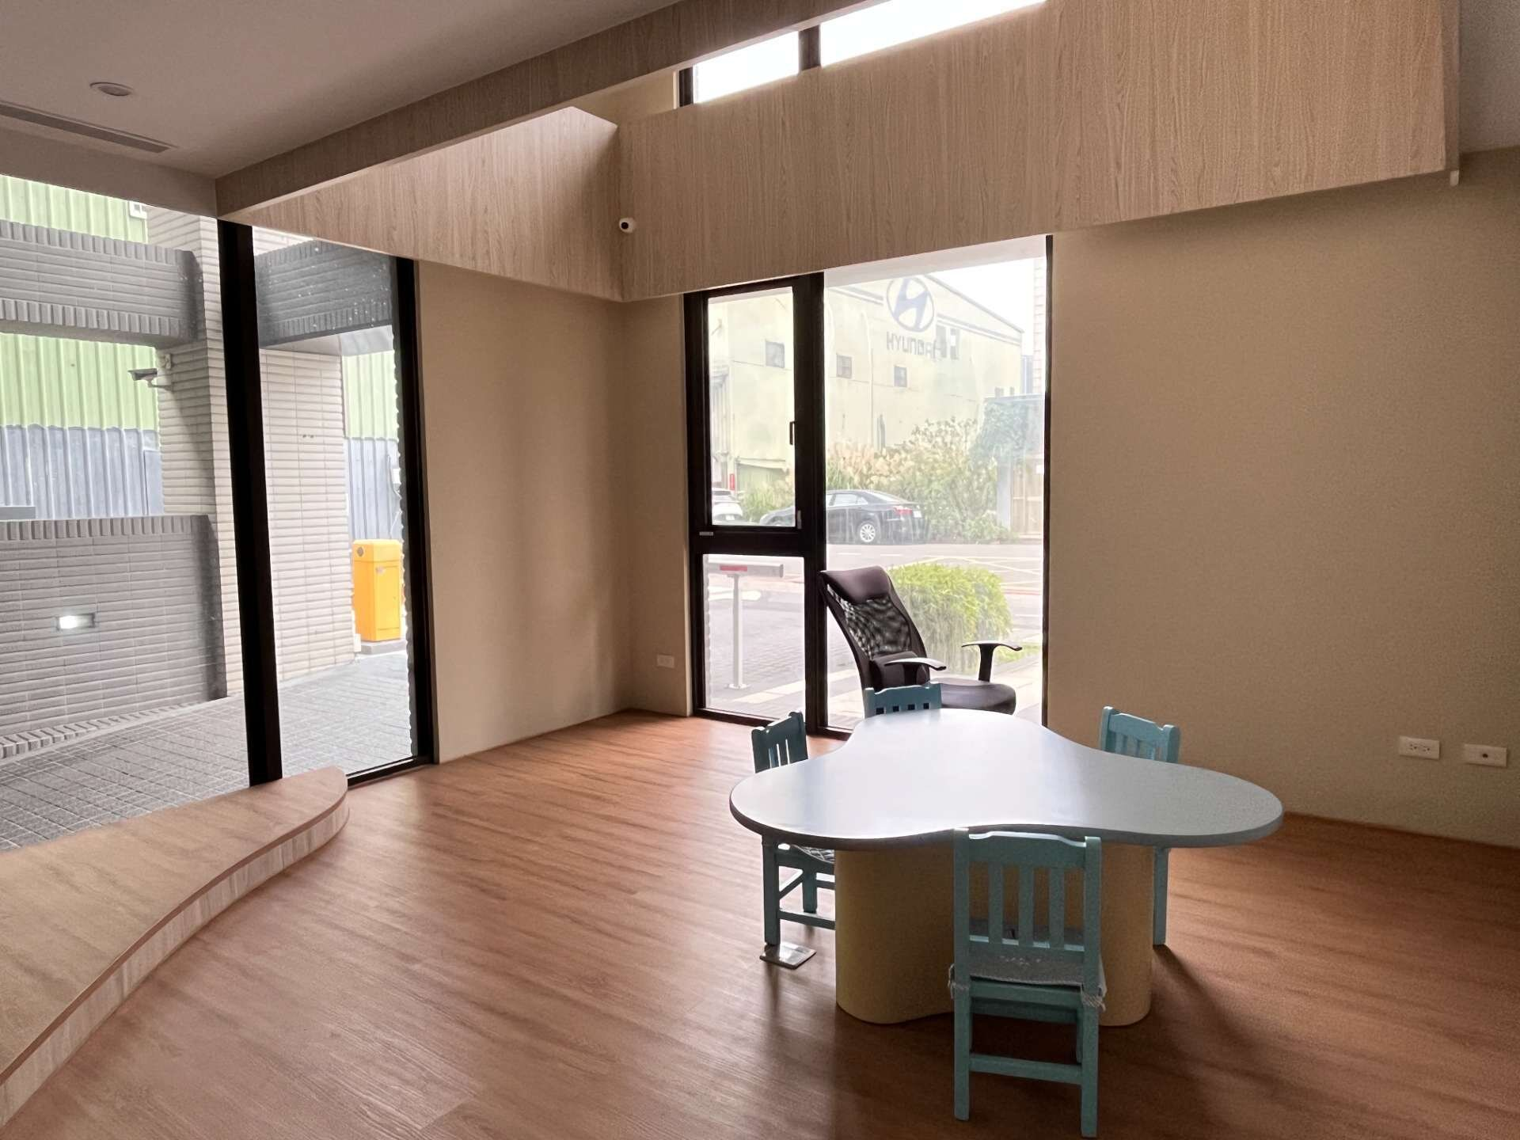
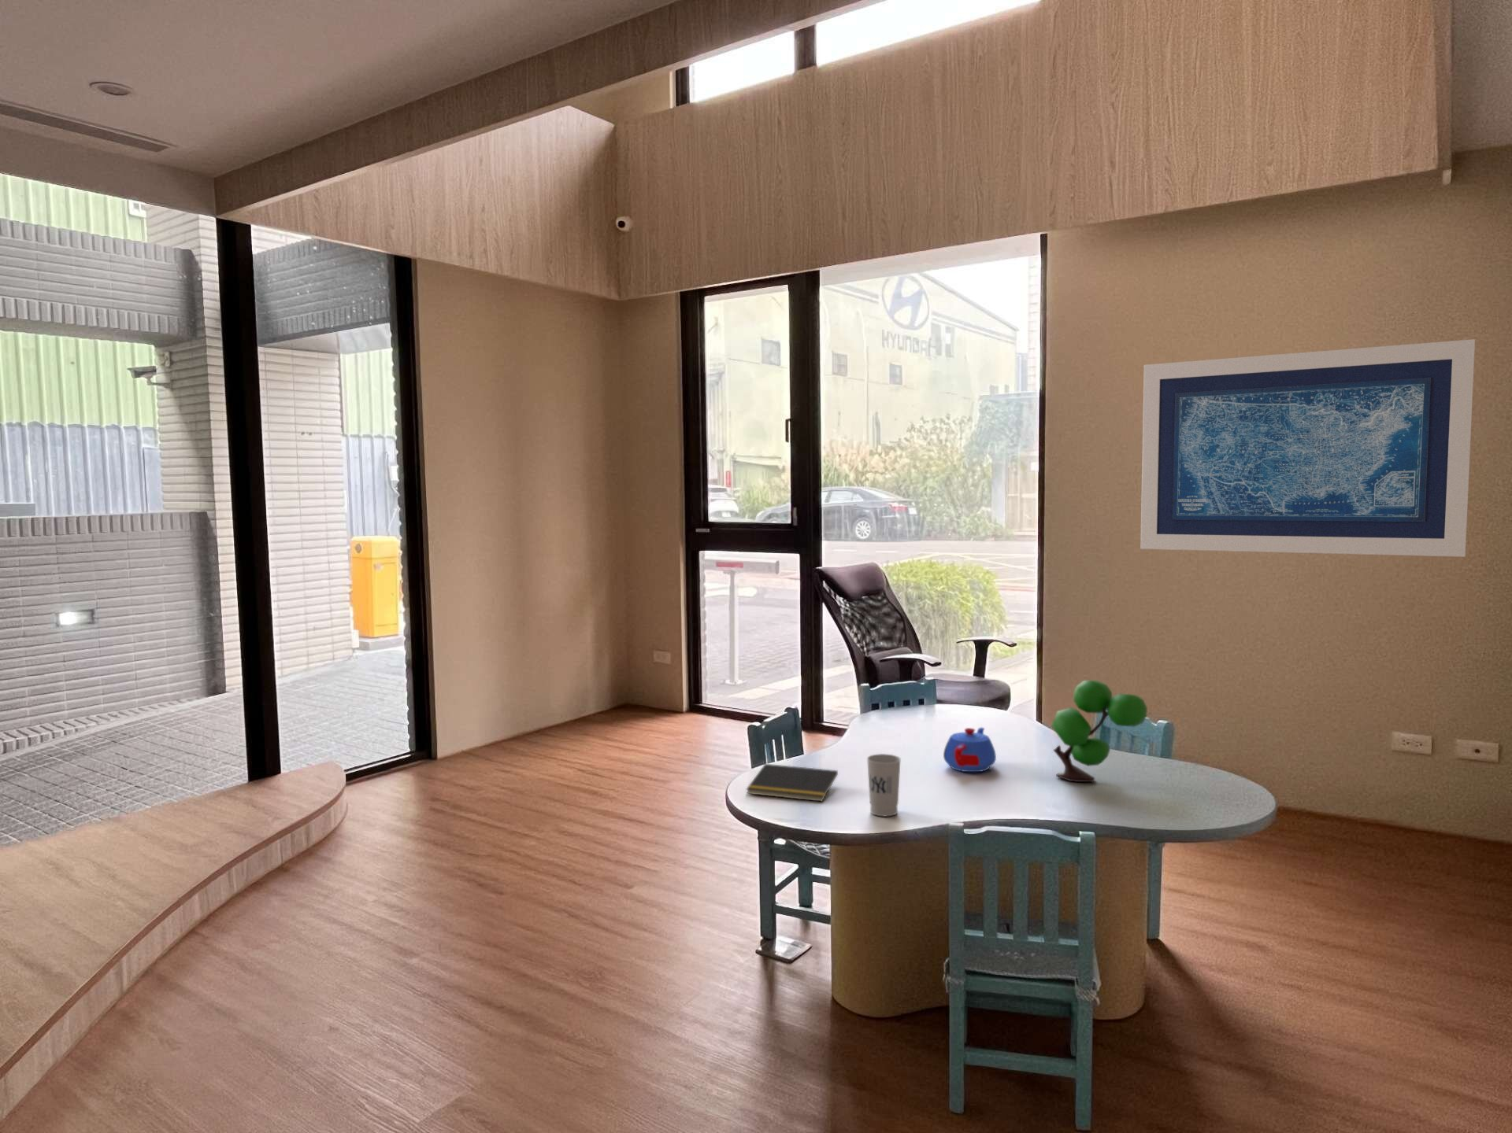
+ cup (883, 785)
+ teapot (970, 747)
+ wall art (1293, 453)
+ plant (1096, 730)
+ notepad (792, 781)
